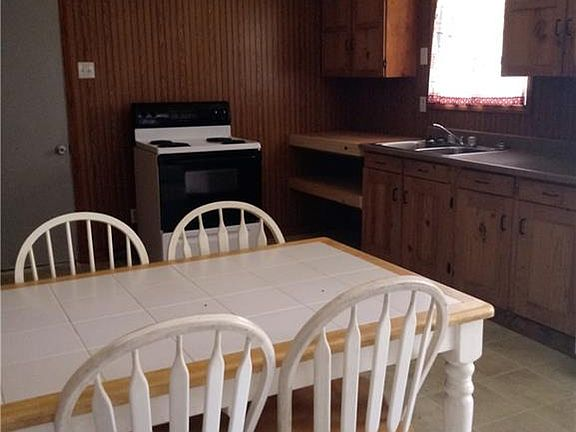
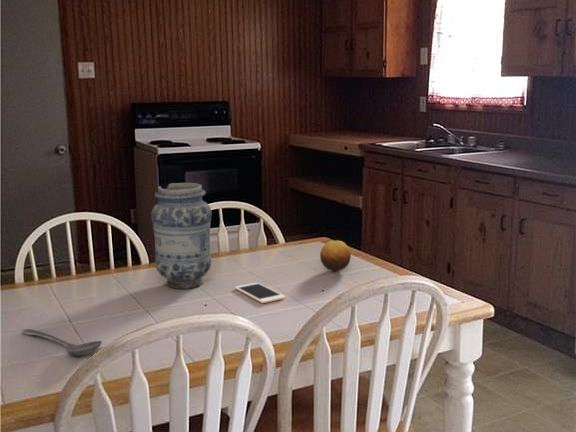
+ cell phone (259, 292)
+ stirrer (58, 338)
+ vase (182, 235)
+ fruit (335, 255)
